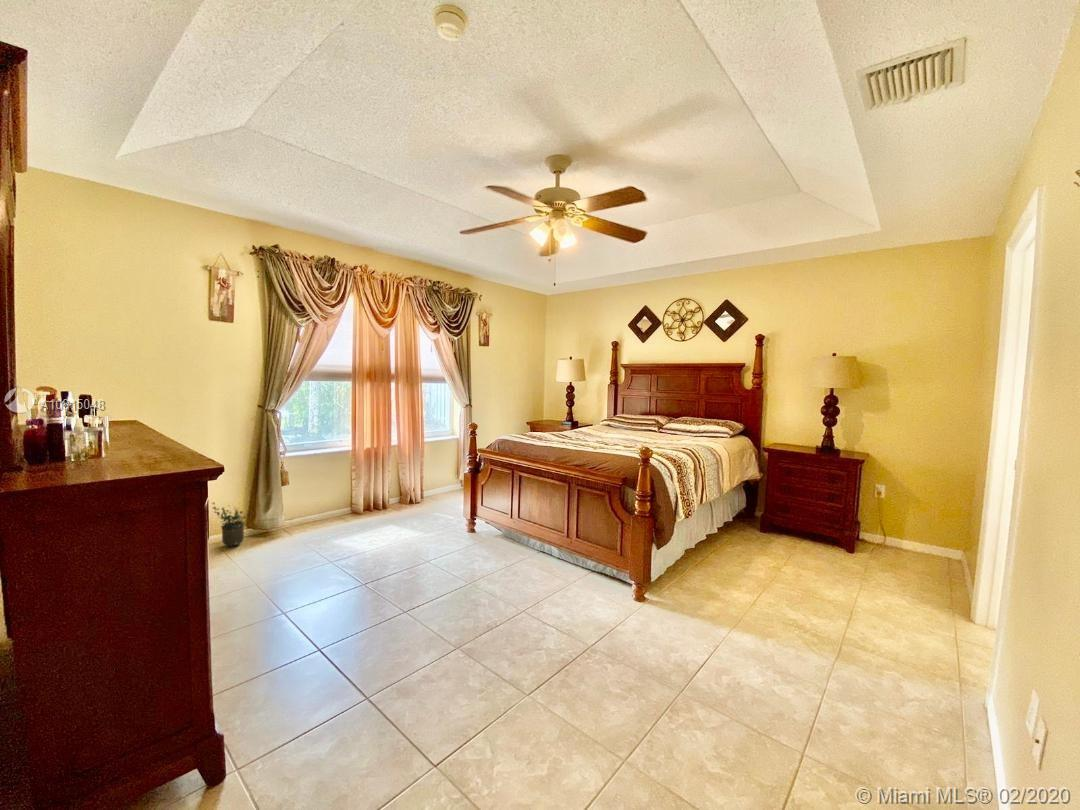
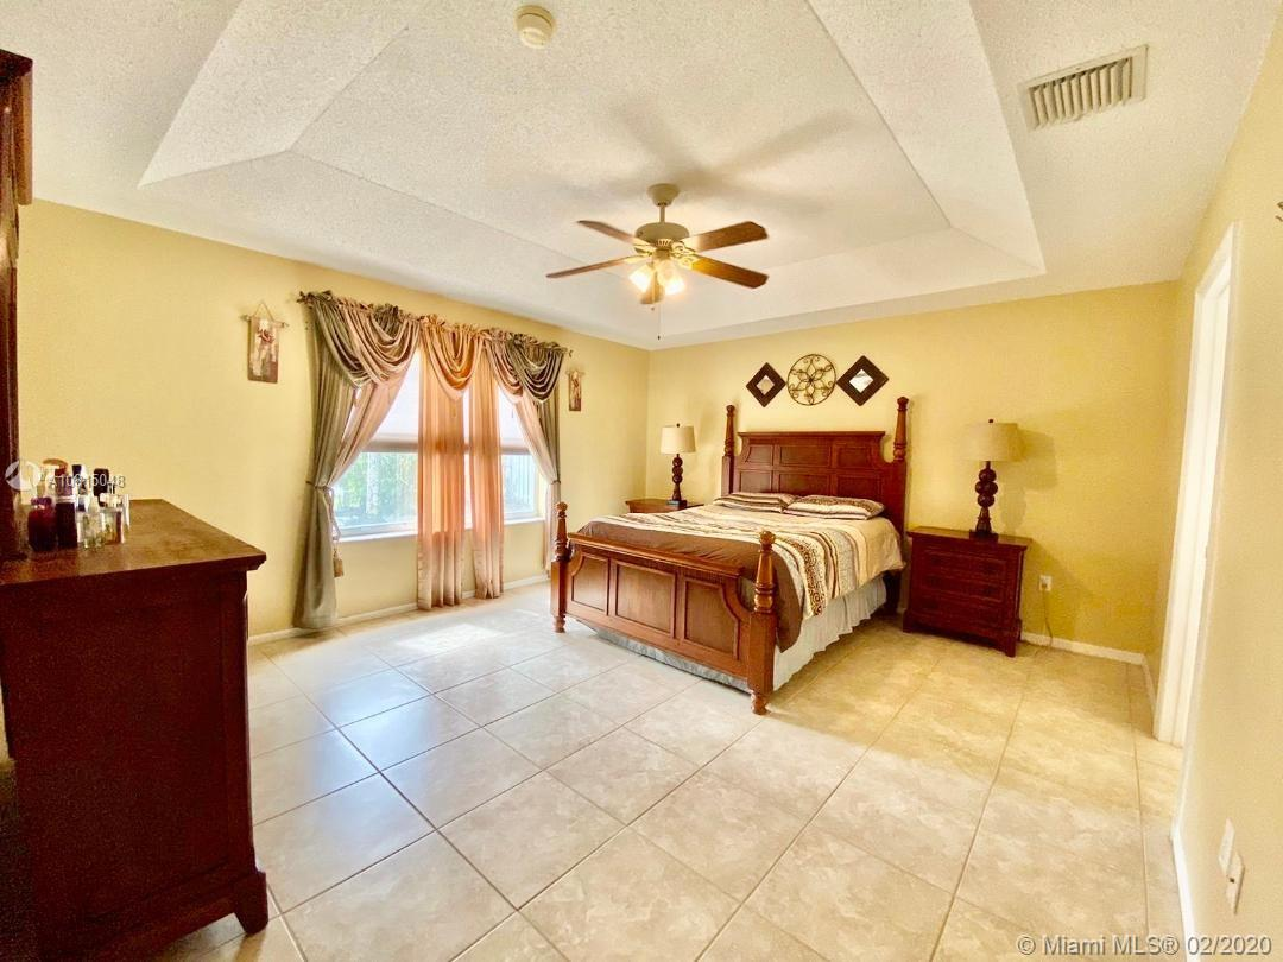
- potted plant (230, 523)
